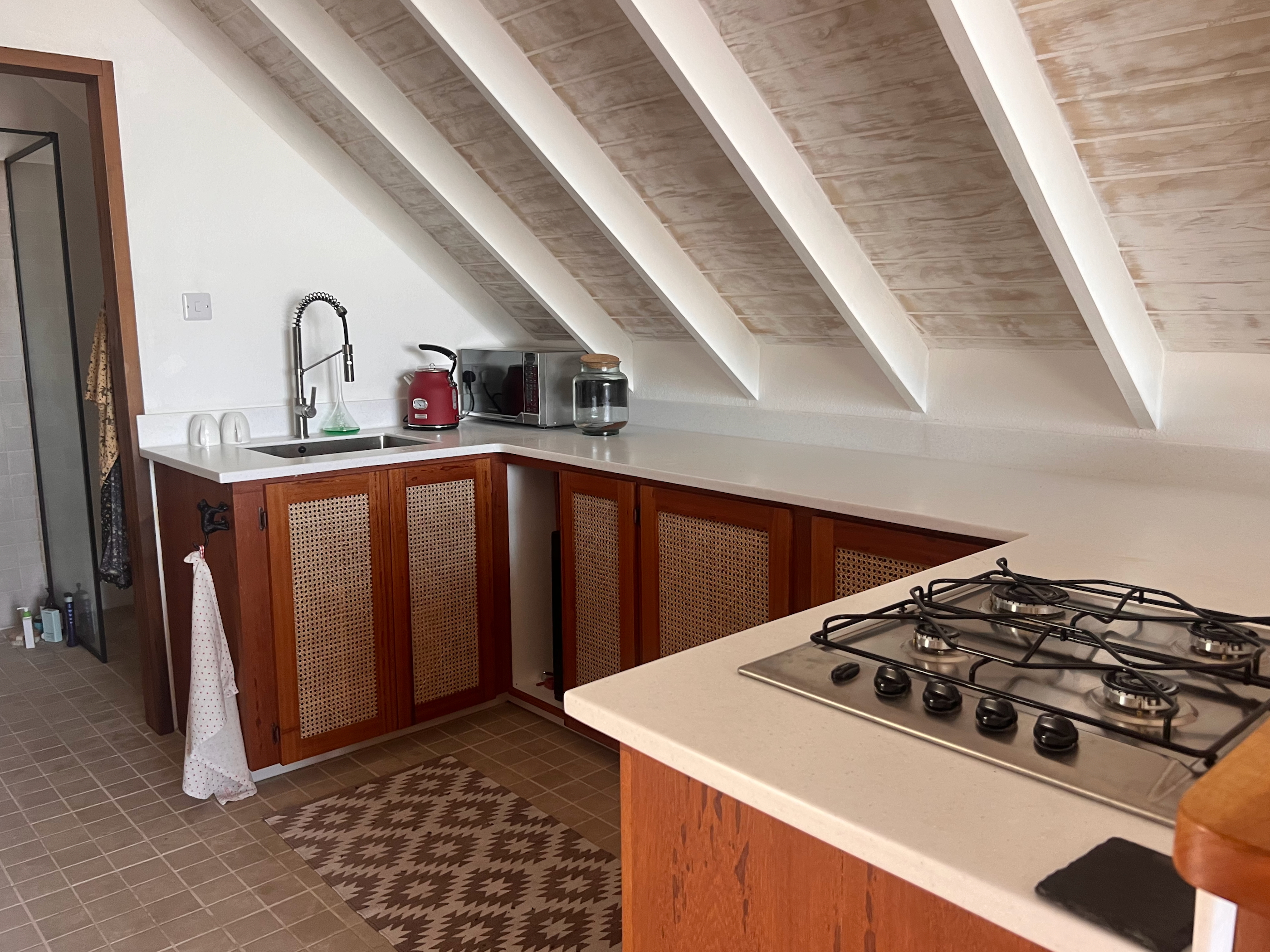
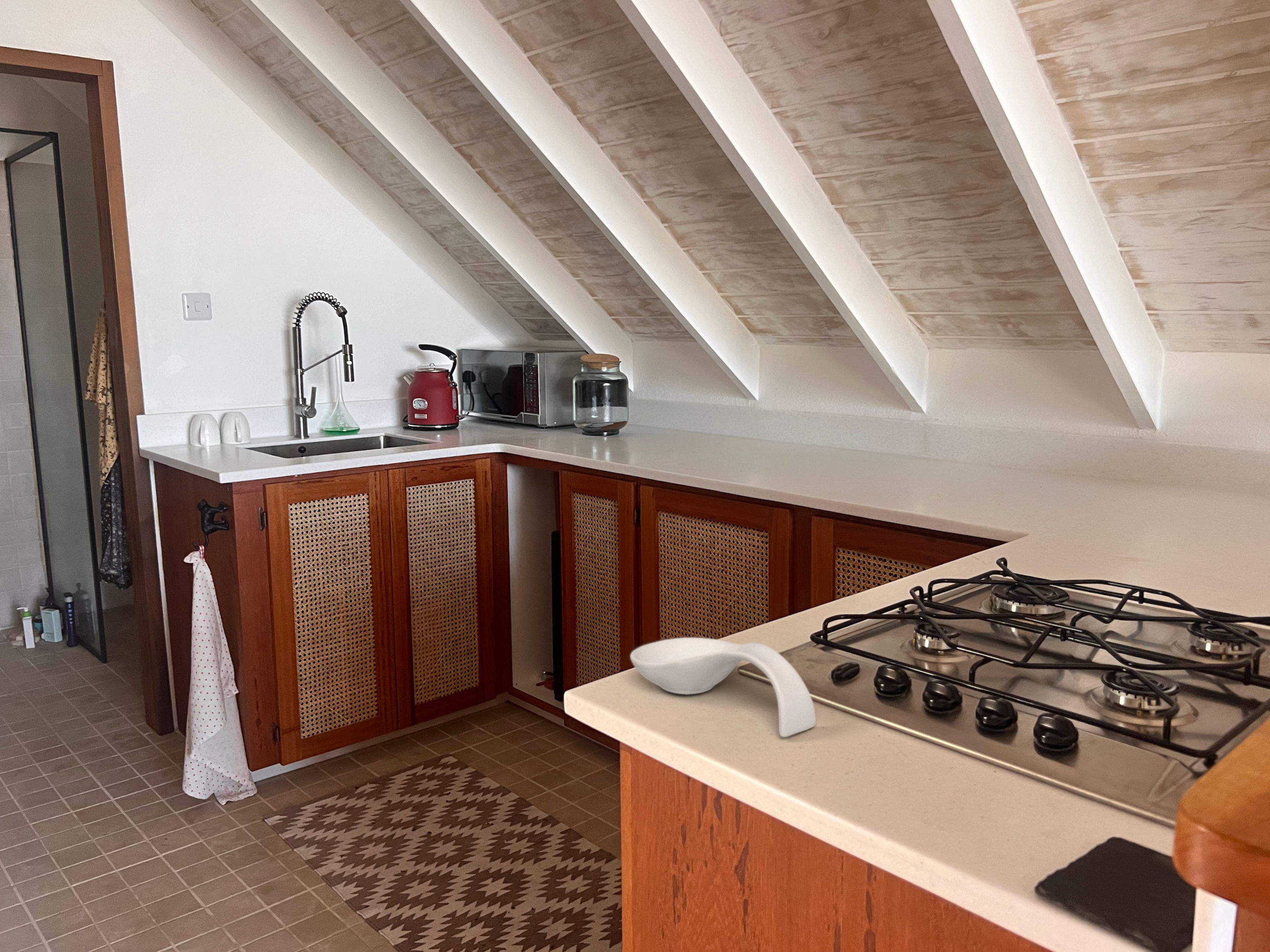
+ spoon rest (720, 667)
